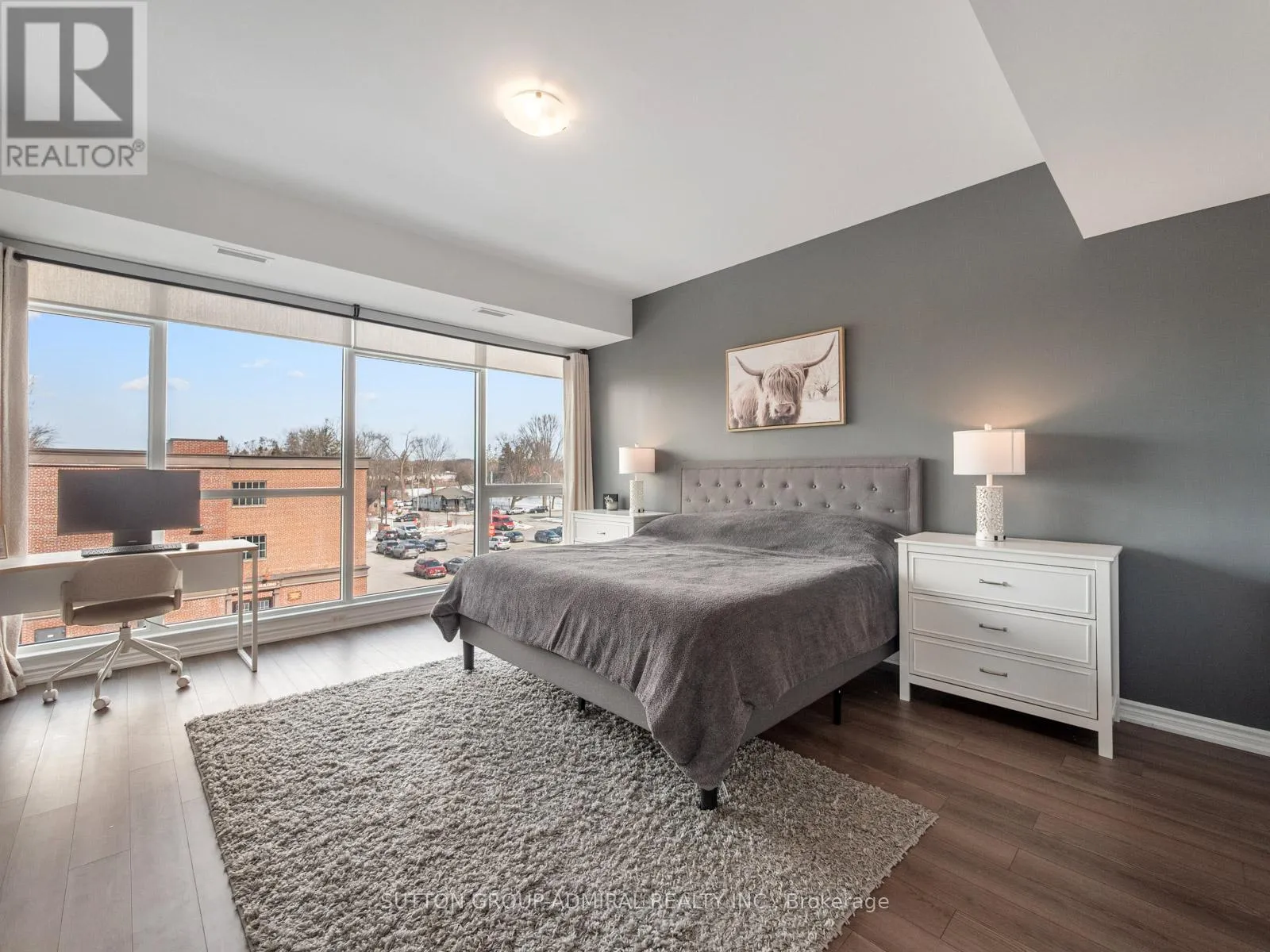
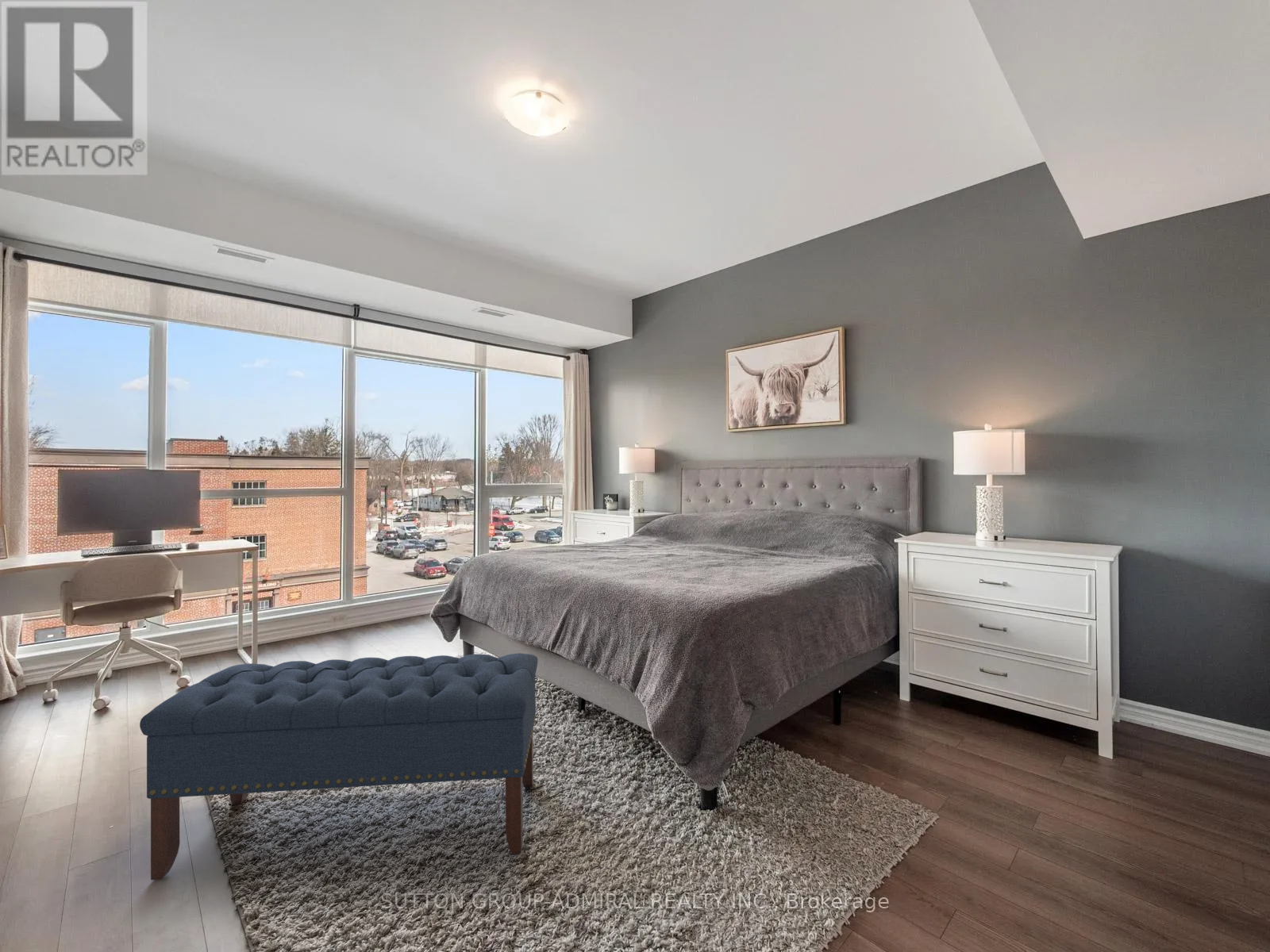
+ bench (368, 747)
